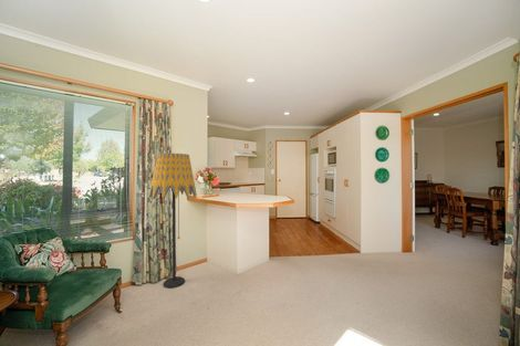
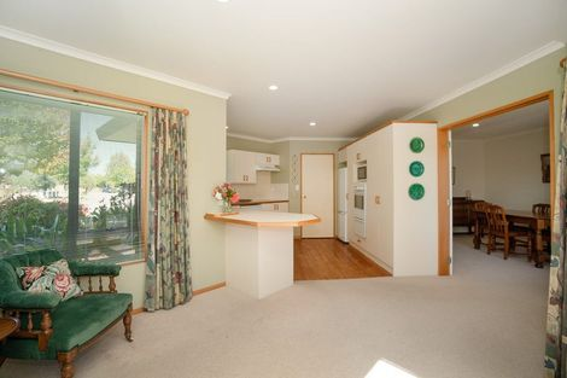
- floor lamp (174, 218)
